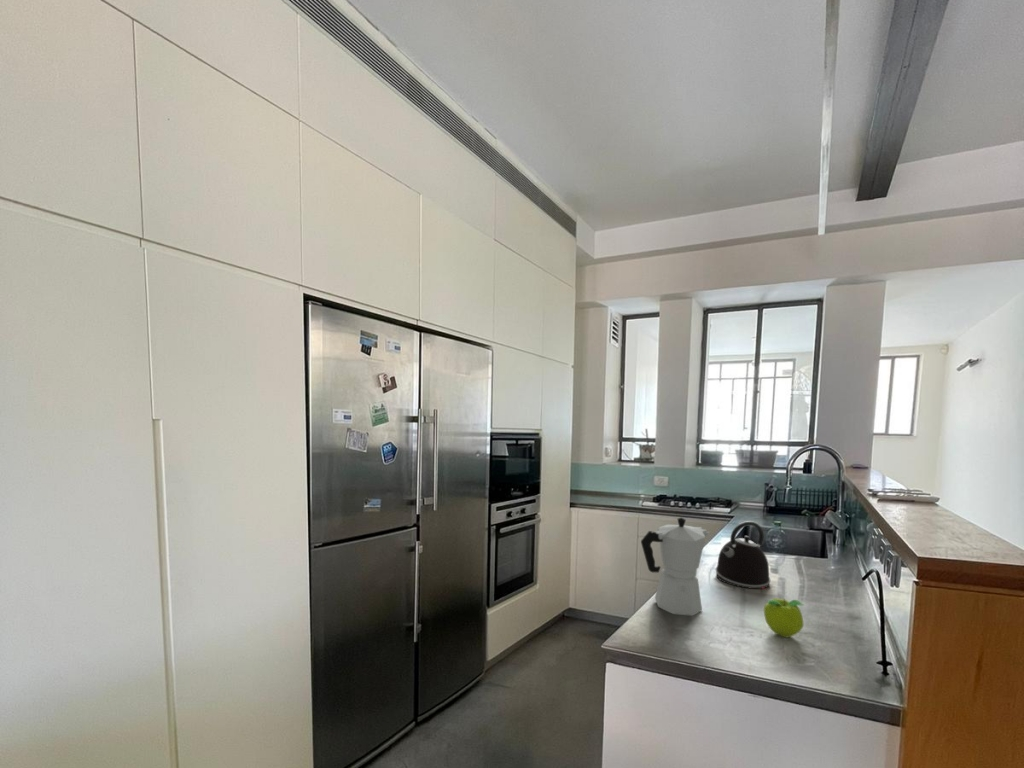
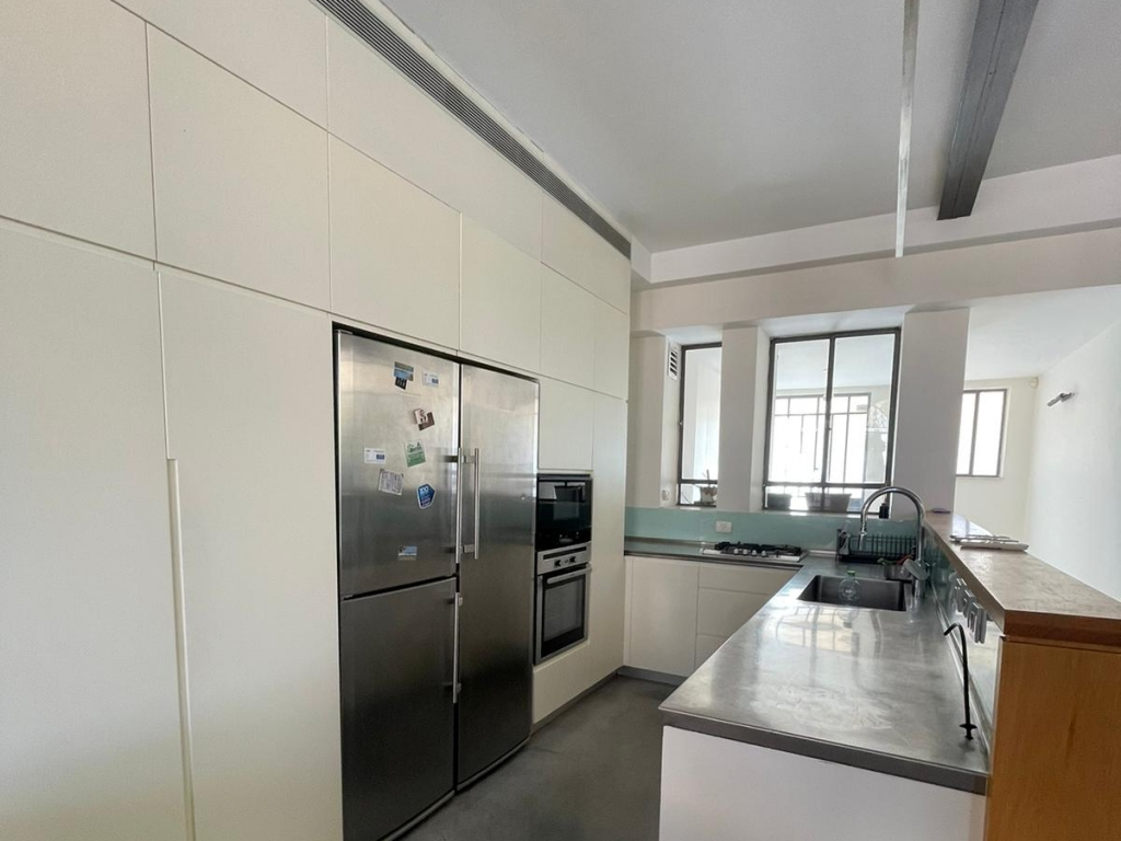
- moka pot (675, 562)
- fruit (783, 616)
- kettle (743, 550)
